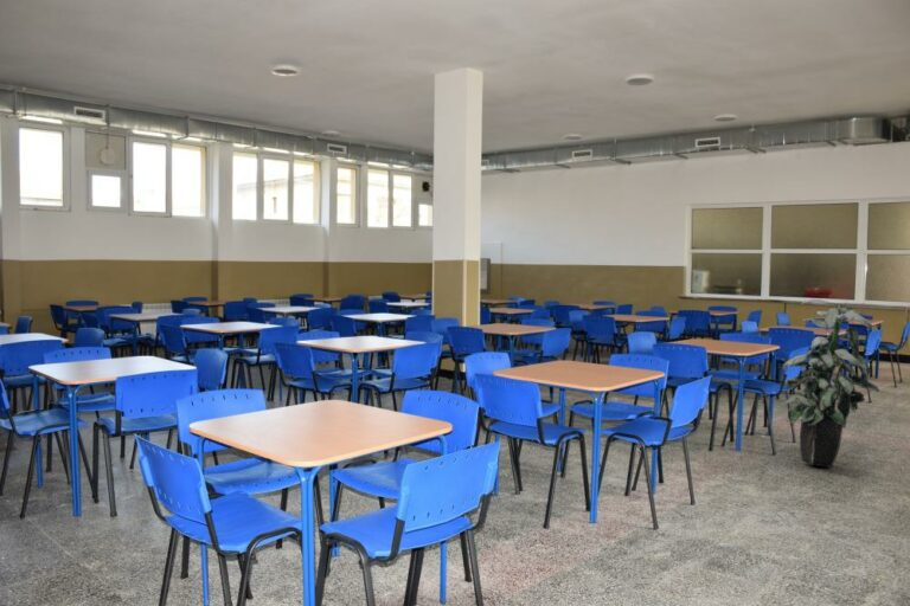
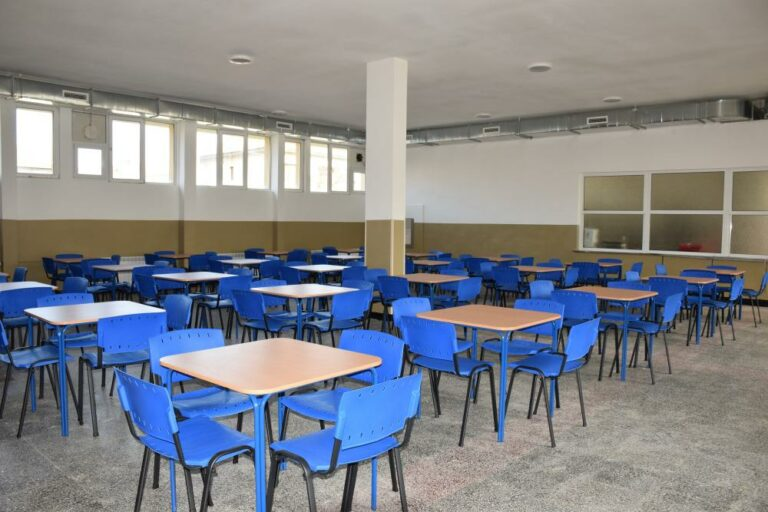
- indoor plant (824, 381)
